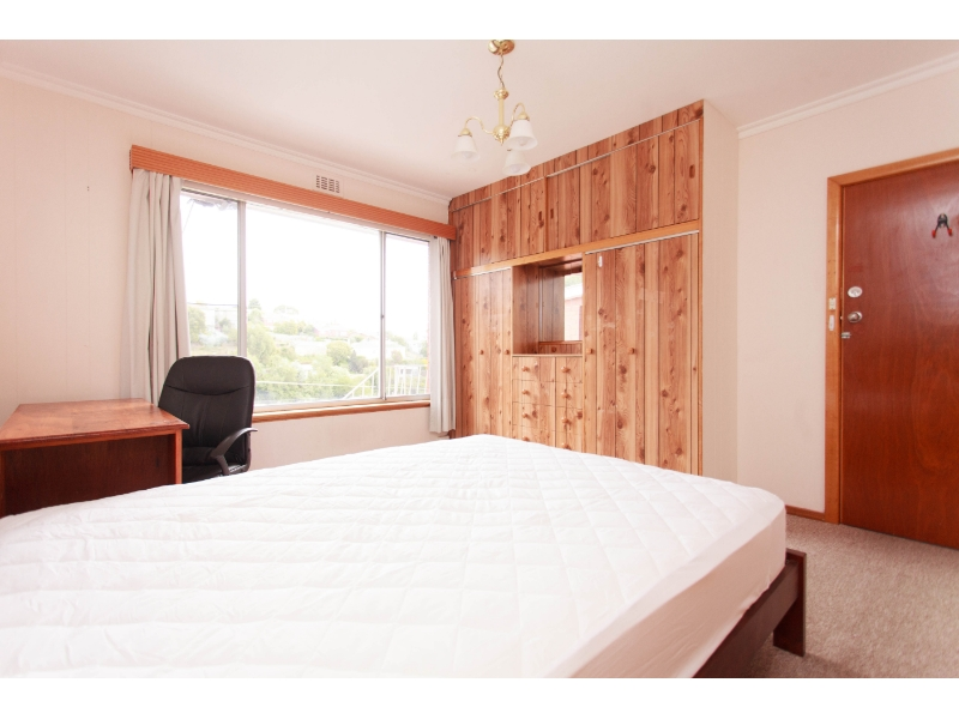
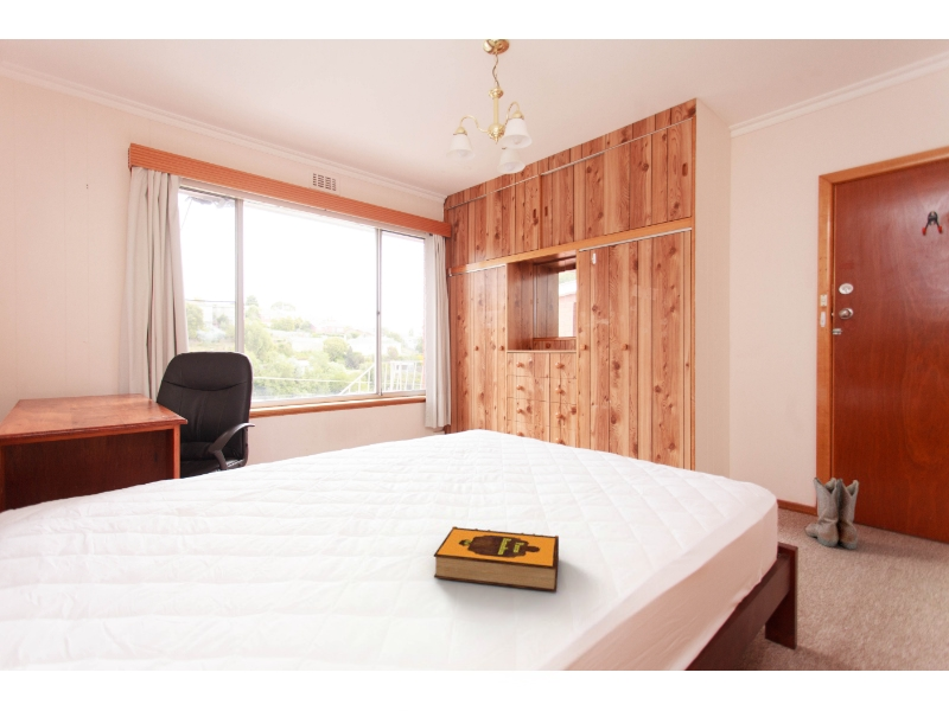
+ boots (830, 506)
+ hardback book (499, 553)
